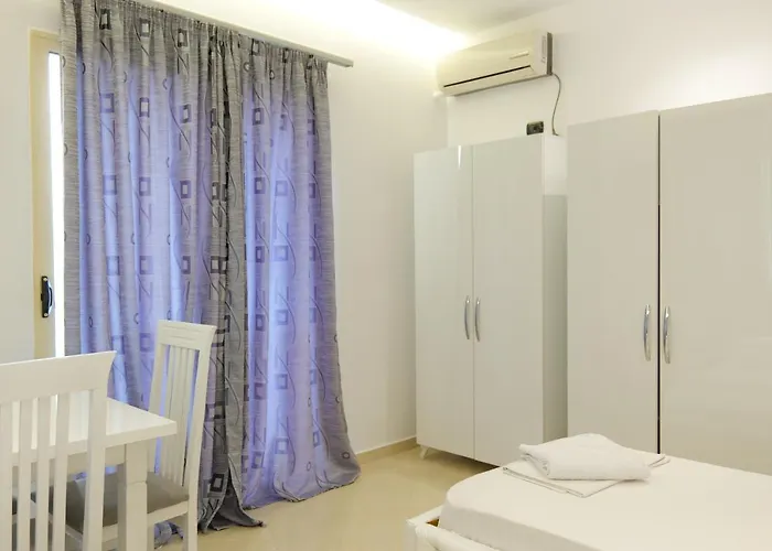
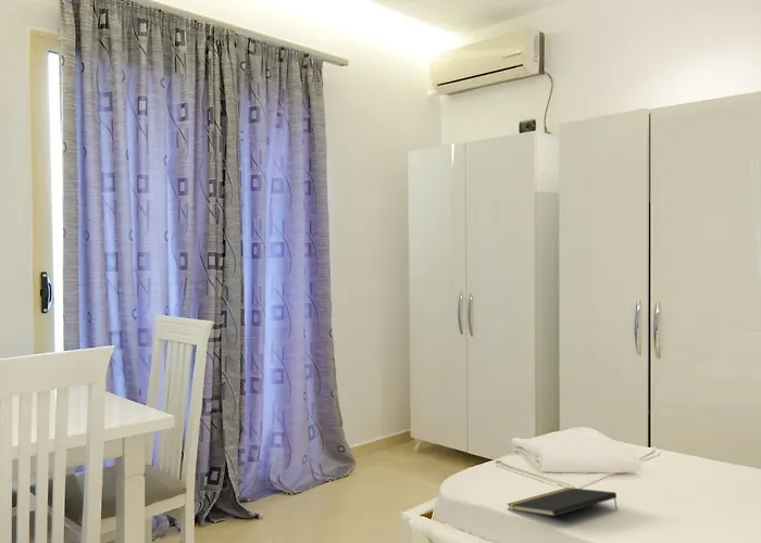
+ notepad (561, 501)
